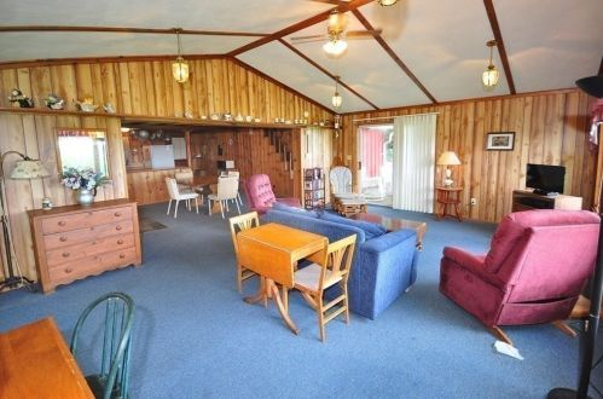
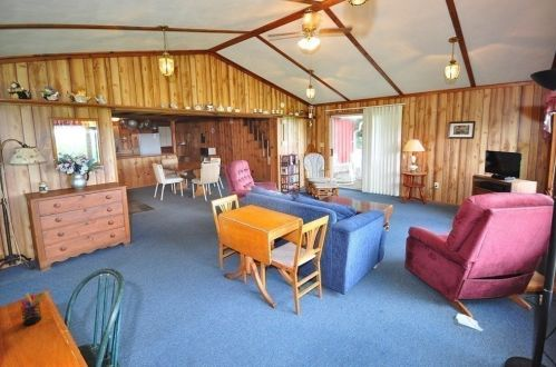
+ pen holder (32, 306)
